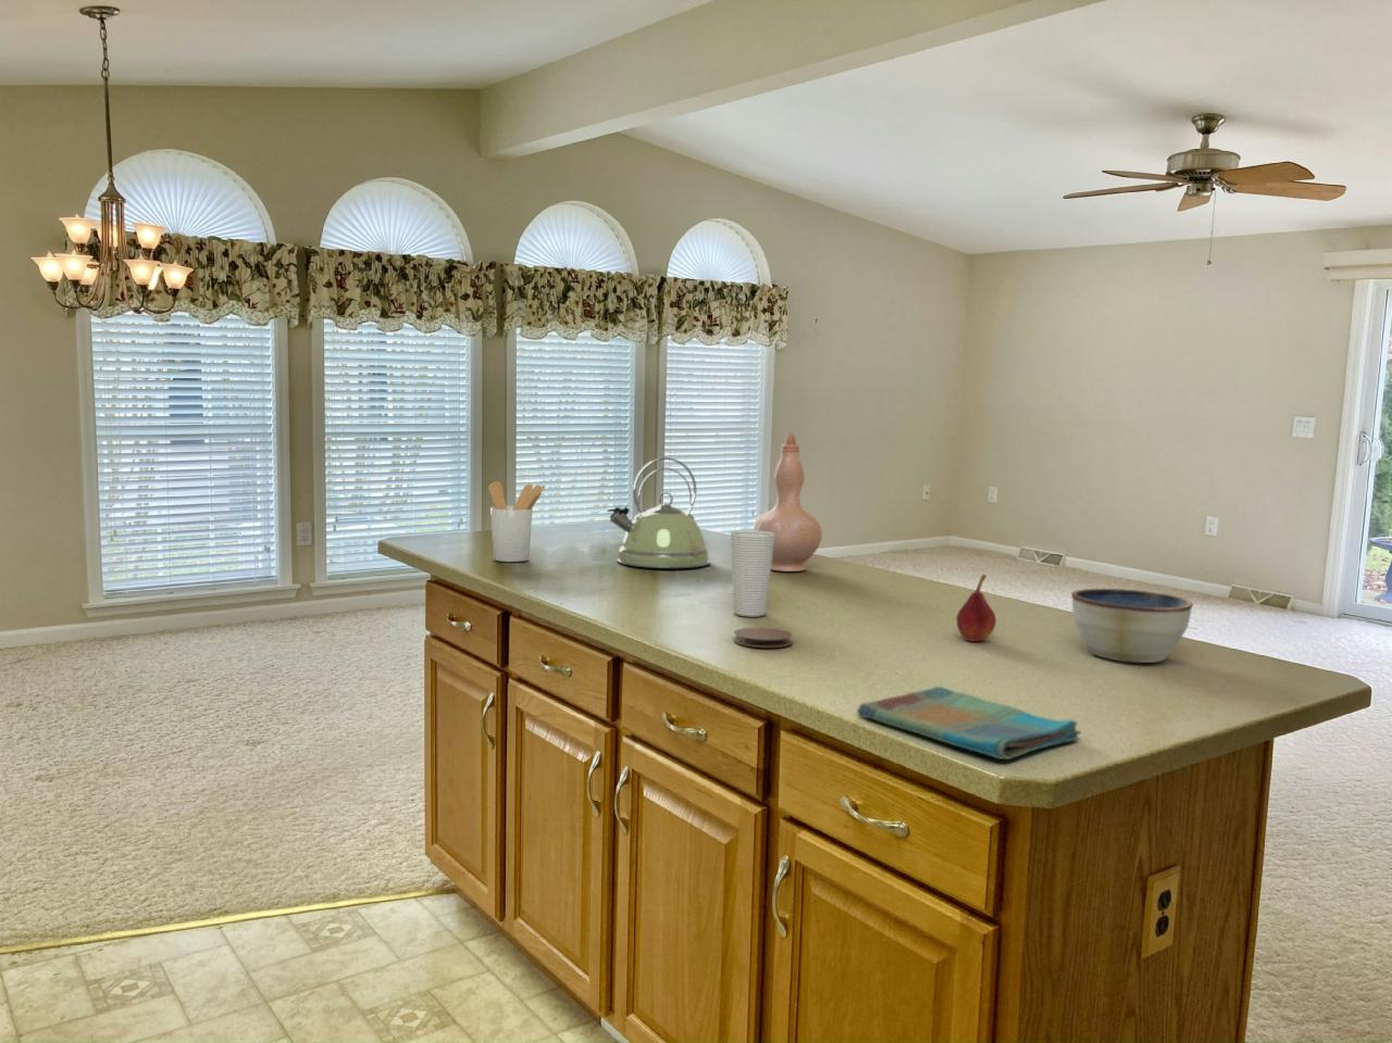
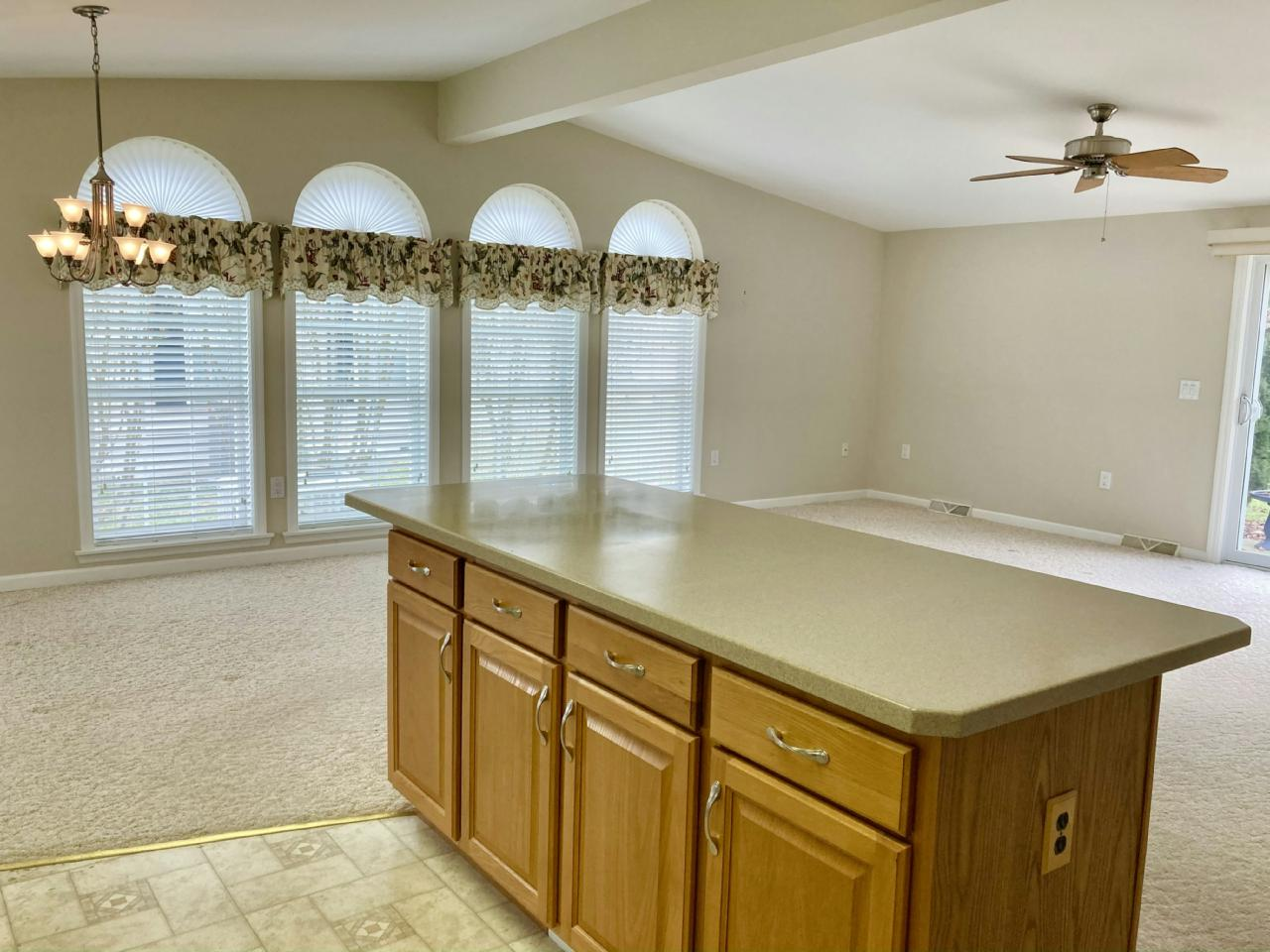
- fruit (977, 607)
- vase (787, 501)
- kettle (658, 509)
- coaster (763, 637)
- utensil holder (517, 519)
- bowl (1129, 627)
- dish towel (966, 718)
- cup (751, 573)
